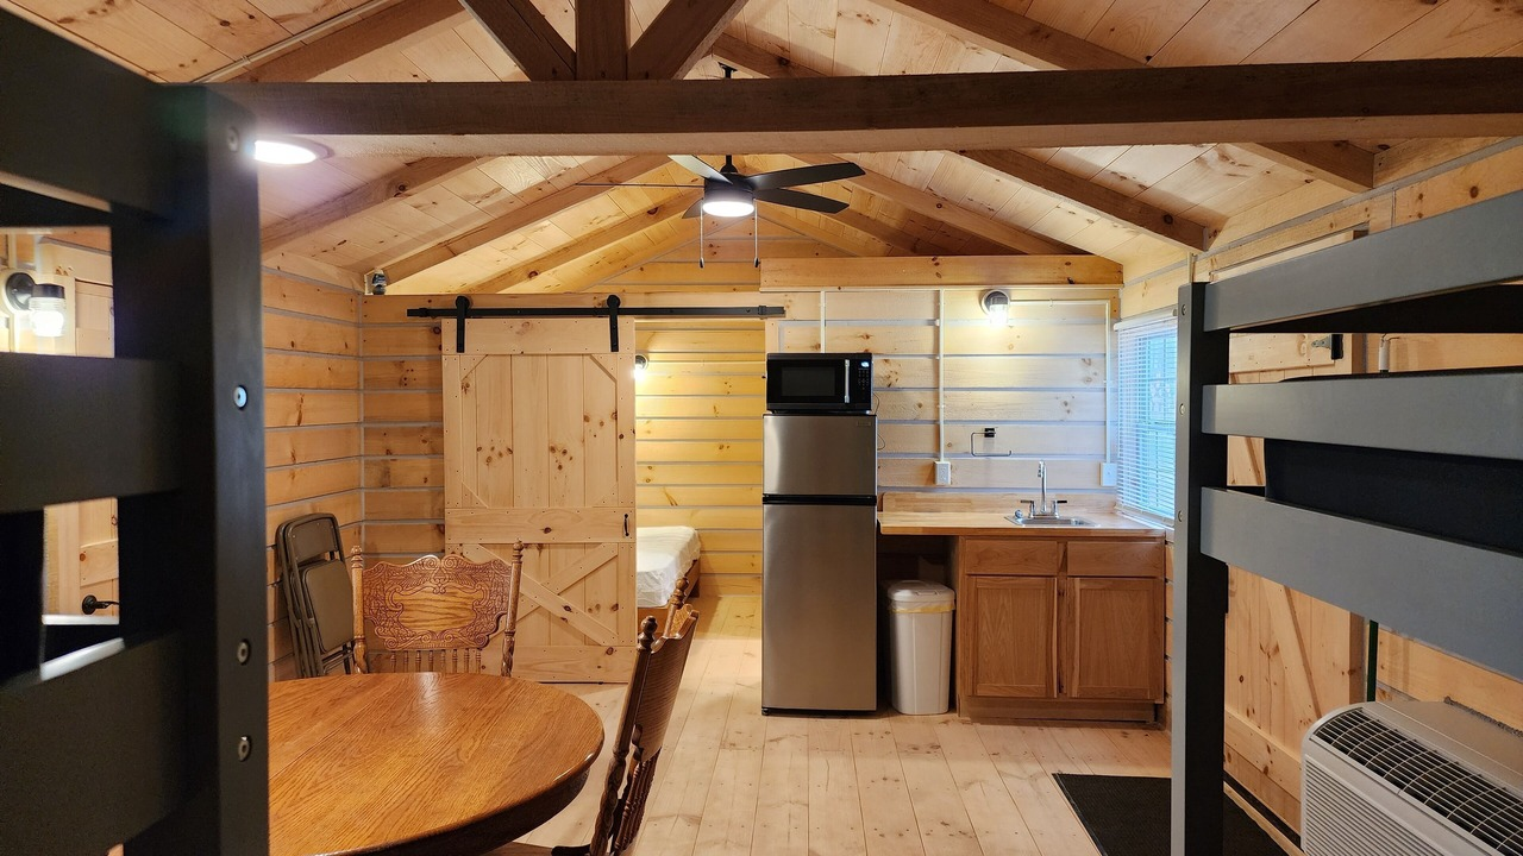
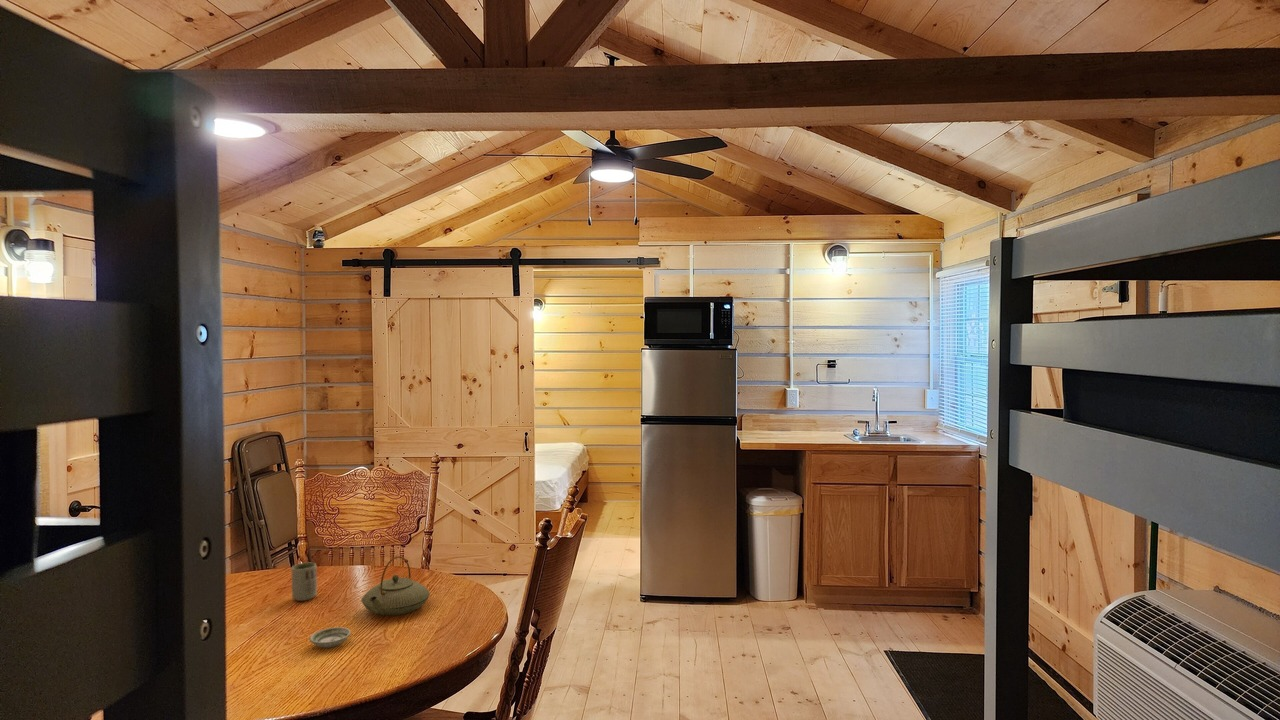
+ cup (304, 581)
+ teapot (393, 584)
+ saucer (330, 639)
